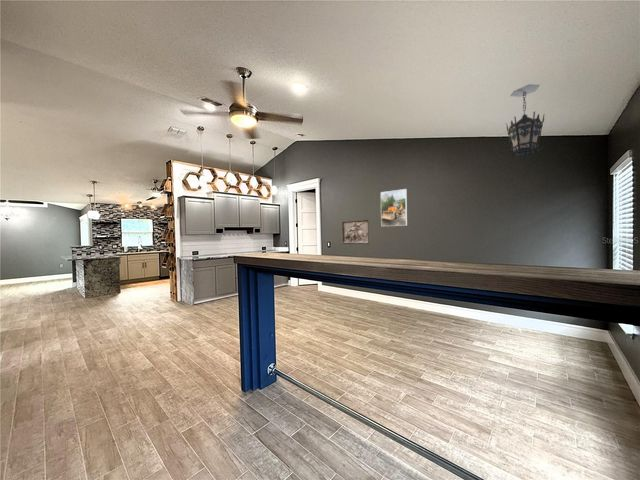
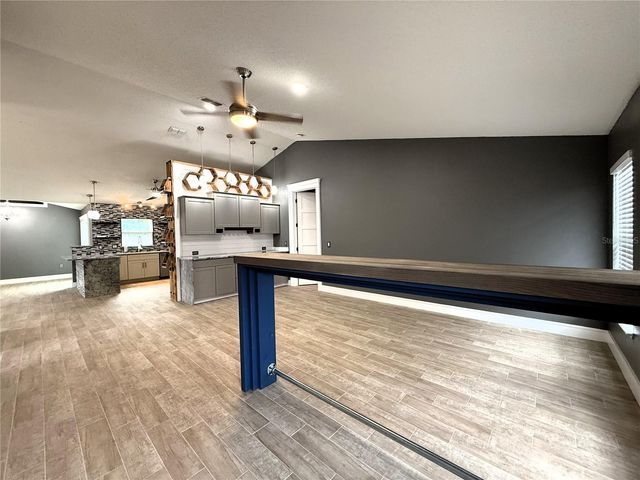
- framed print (393, 208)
- hanging lantern (524, 125)
- wall relief (354, 232)
